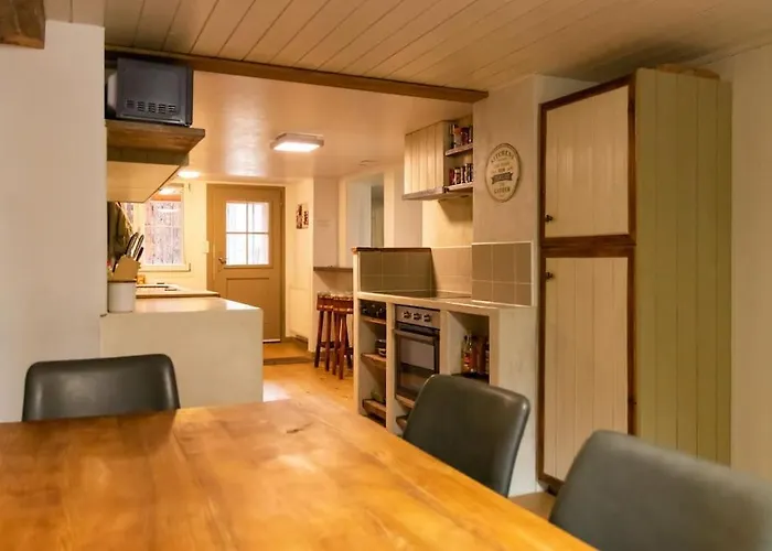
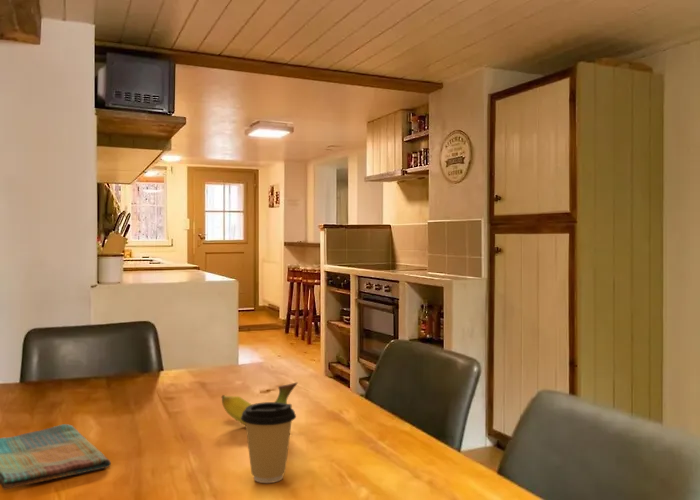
+ fruit (251, 404)
+ dish towel (41, 452)
+ coffee cup (268, 441)
